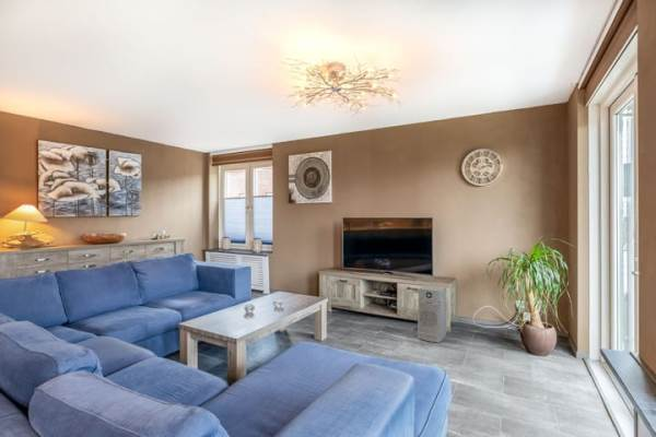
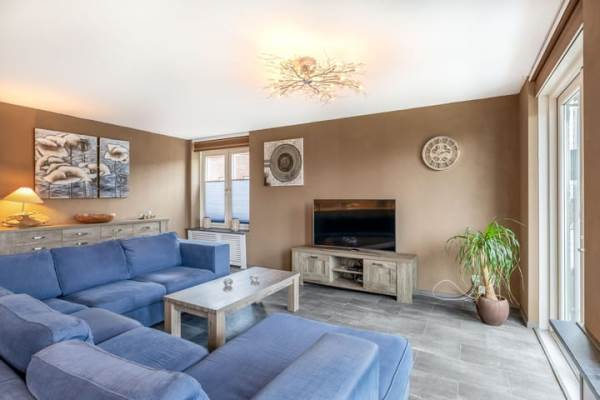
- air purifier (432, 311)
